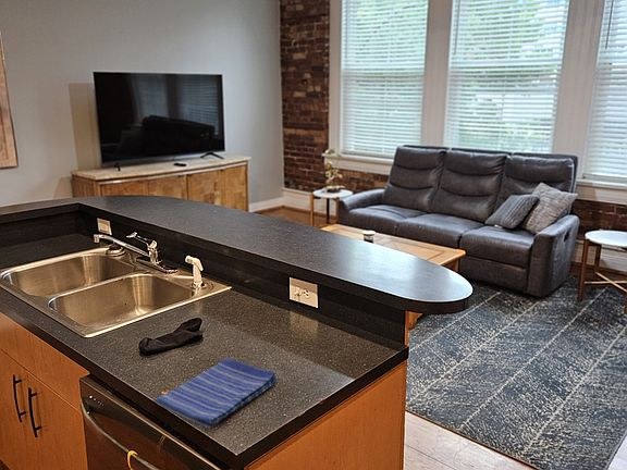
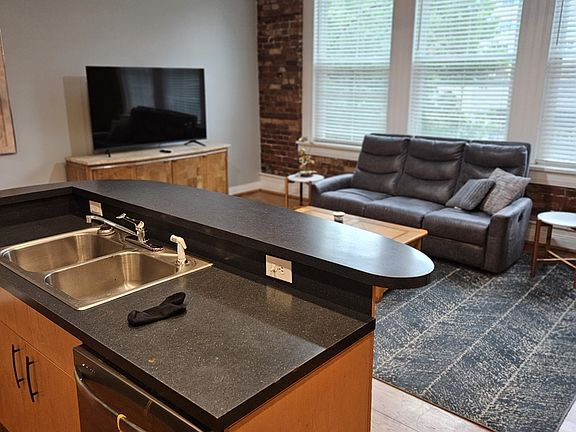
- dish towel (219, 387)
